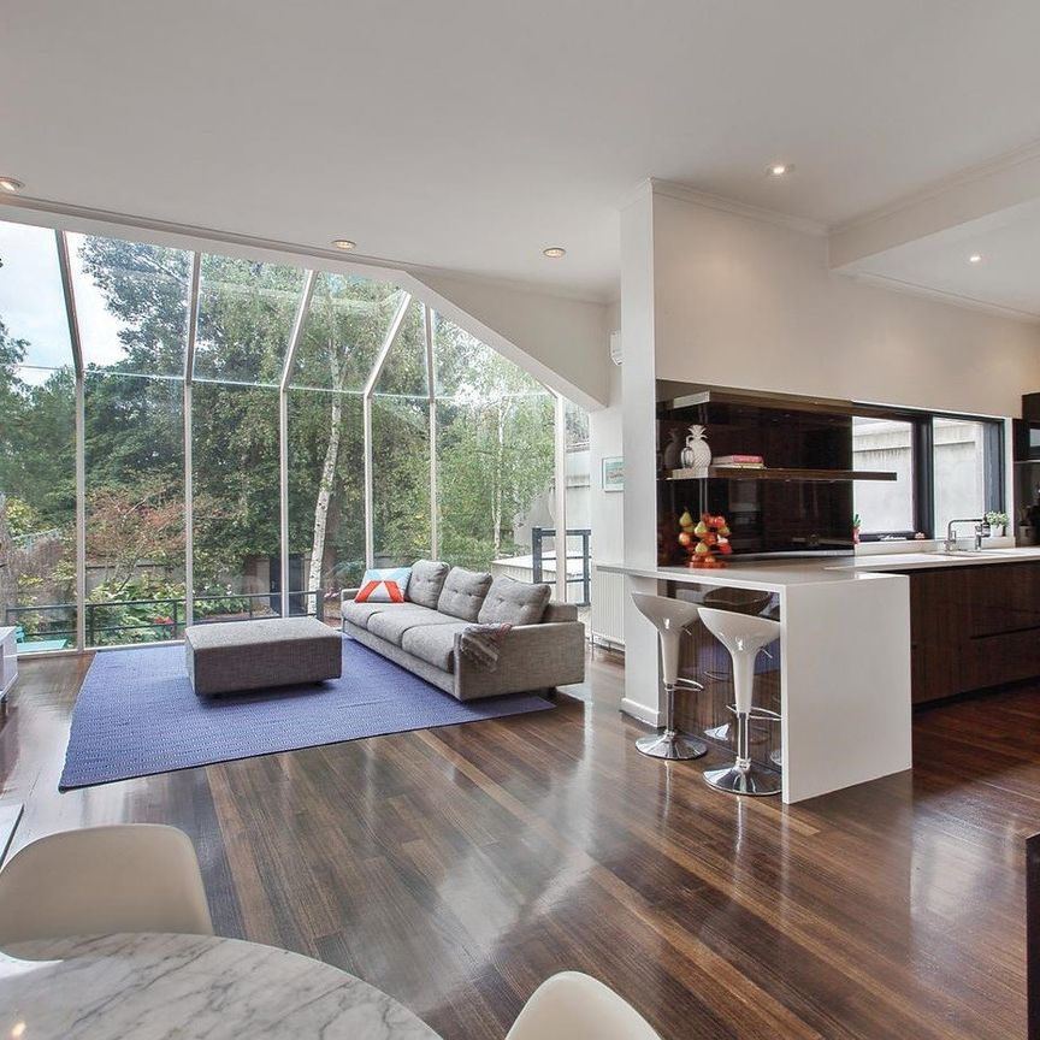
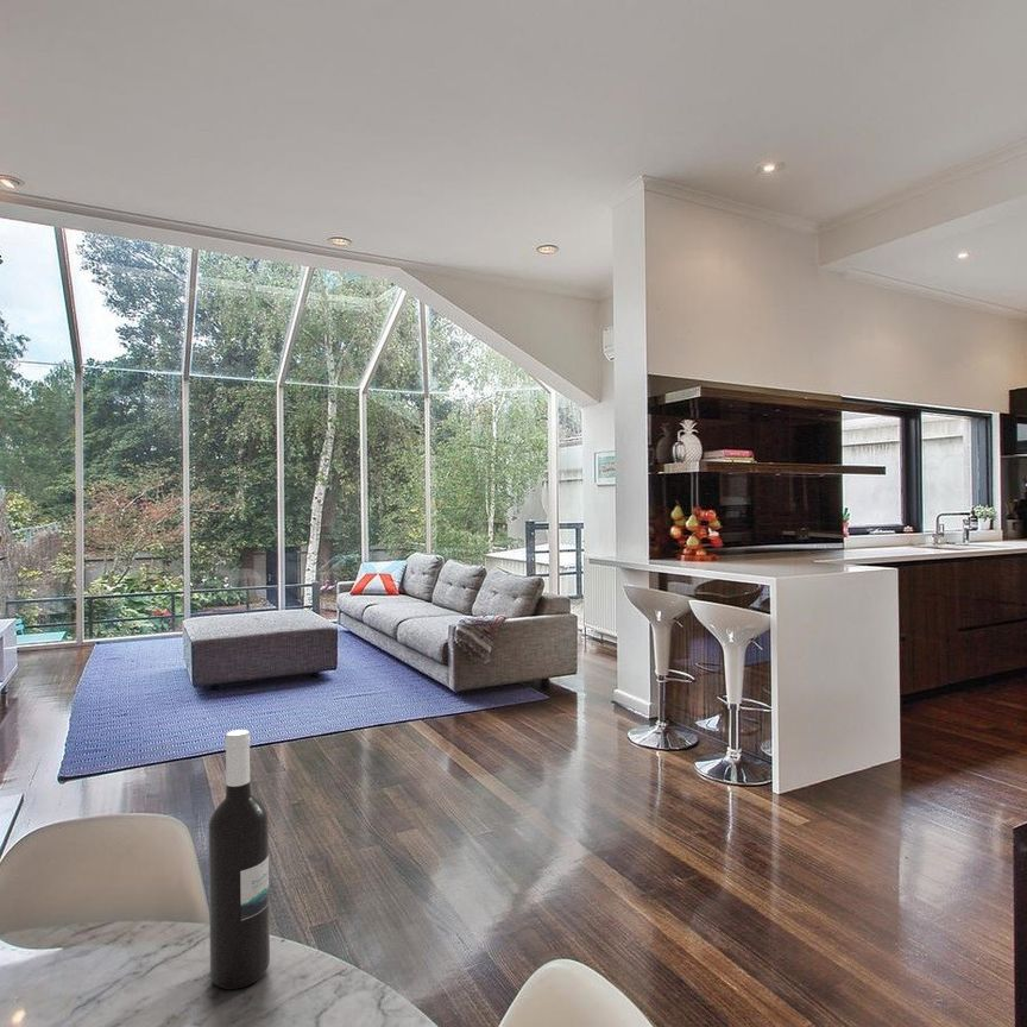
+ wine bottle (239, 852)
